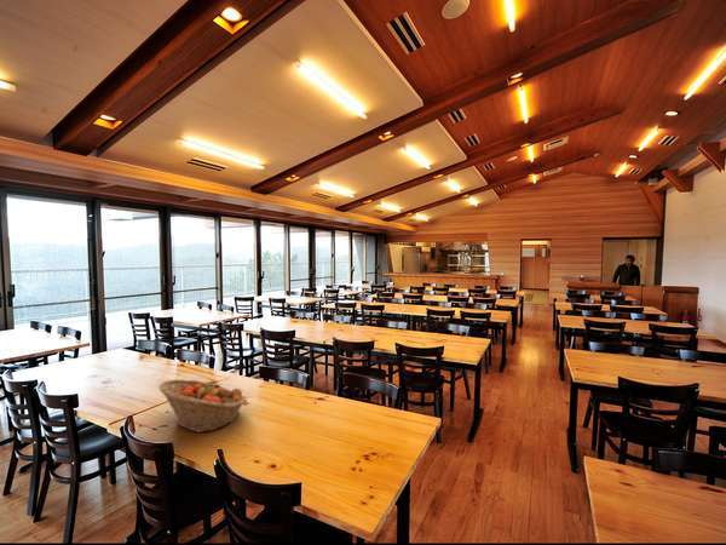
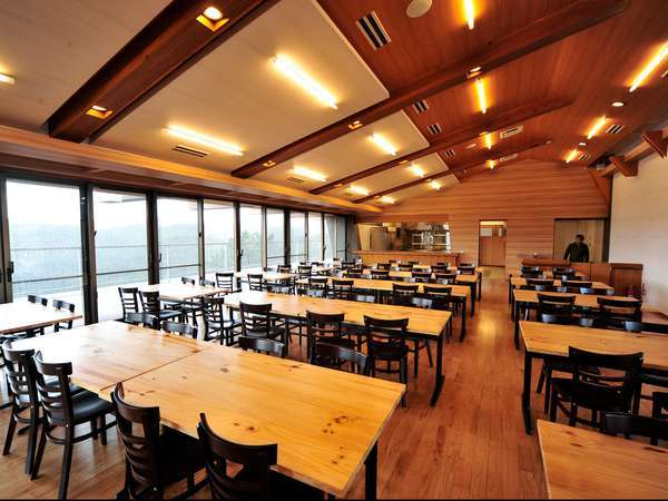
- fruit basket (203, 398)
